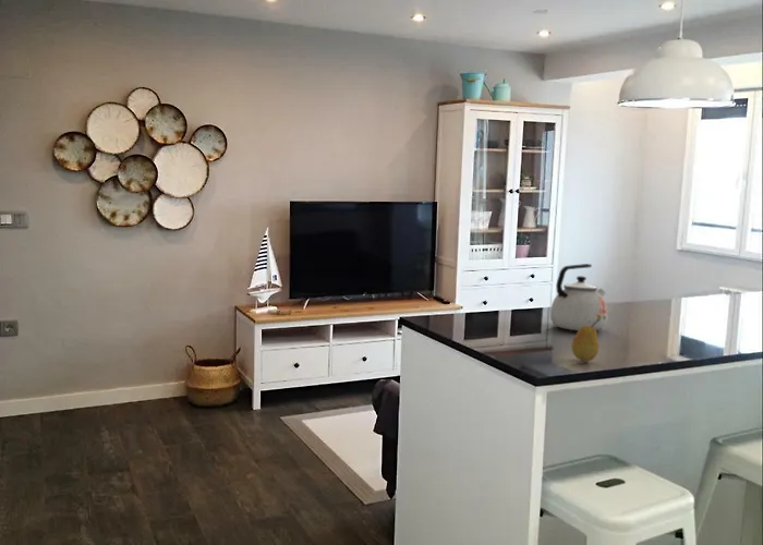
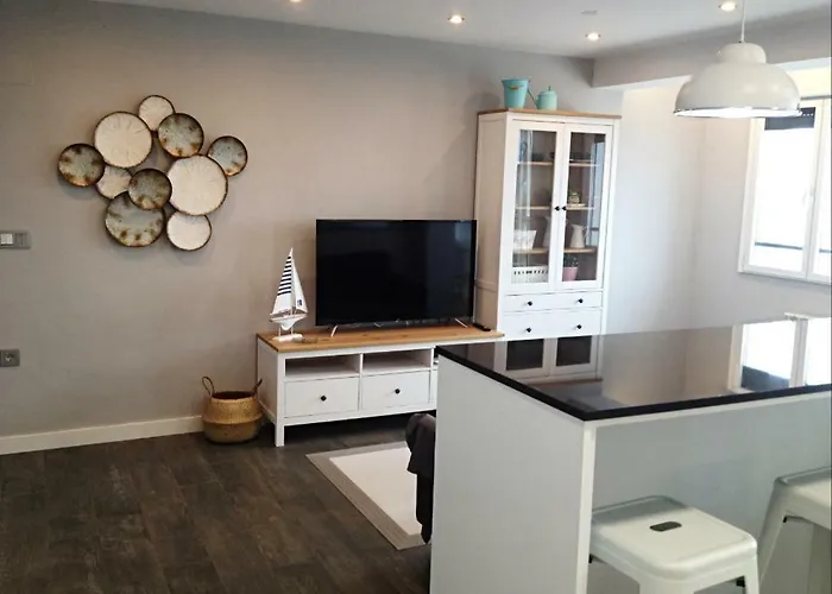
- kettle (580, 295)
- fruit (585, 340)
